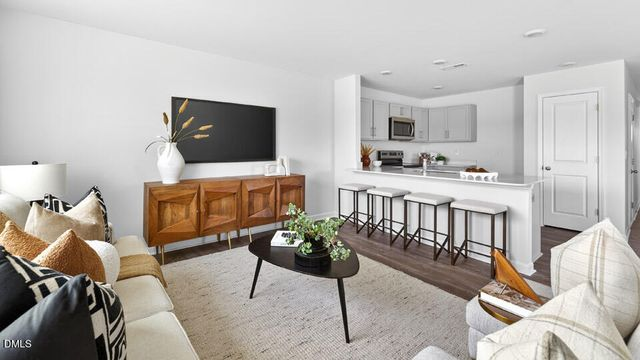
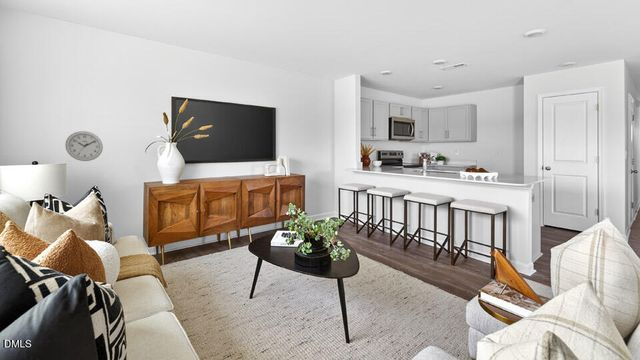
+ wall clock (84, 146)
